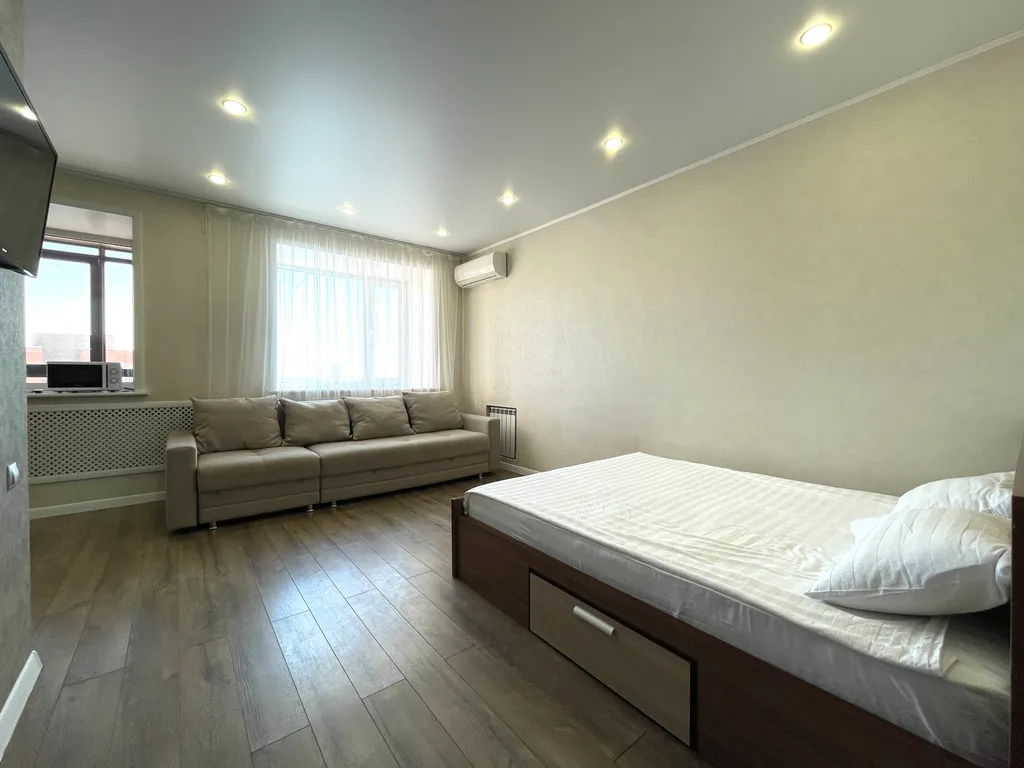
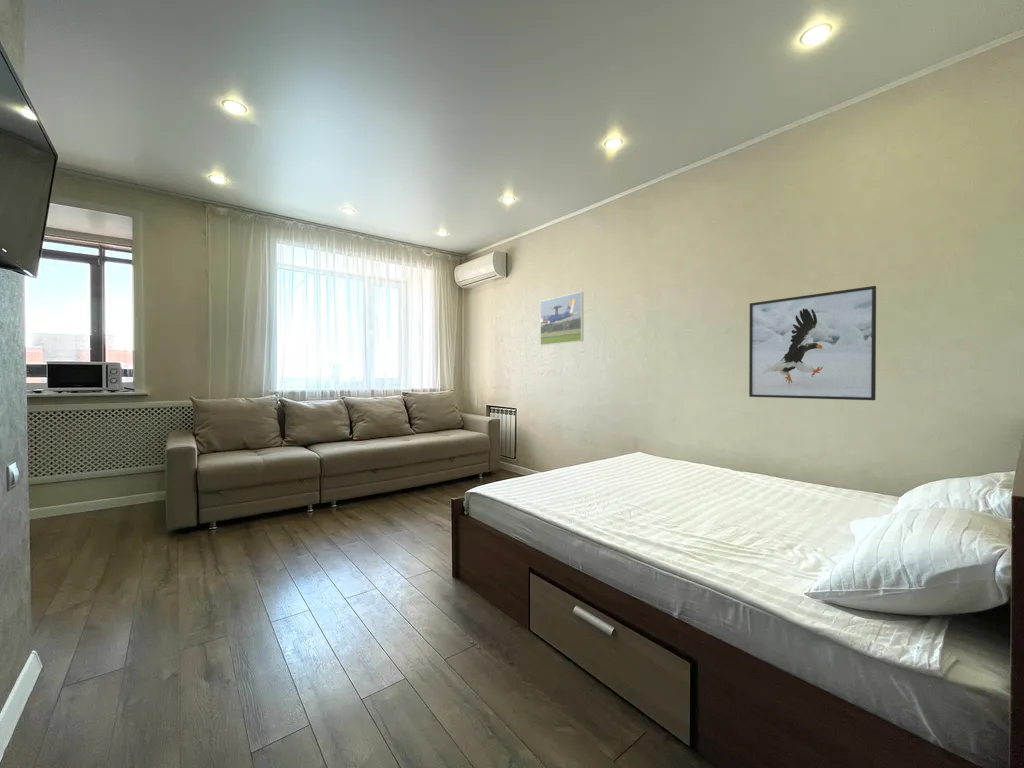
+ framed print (806, 347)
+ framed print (560, 320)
